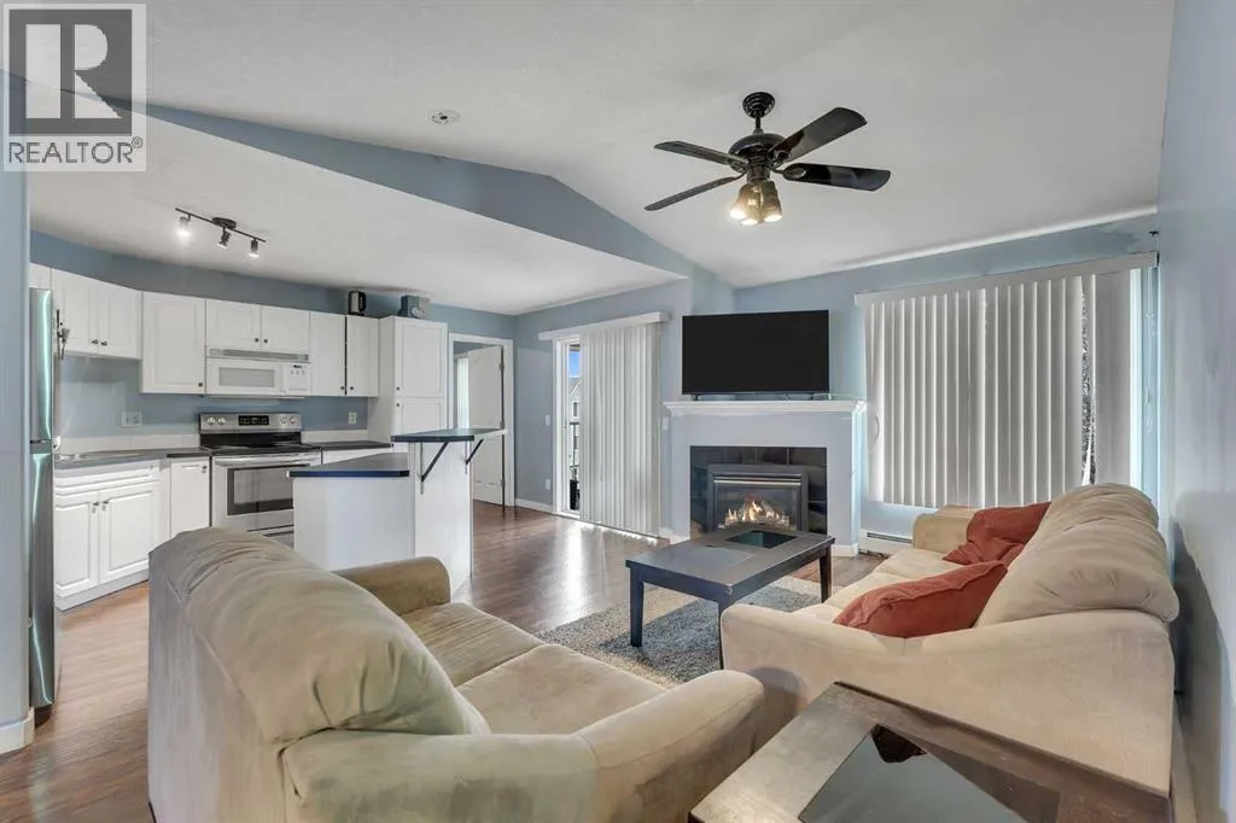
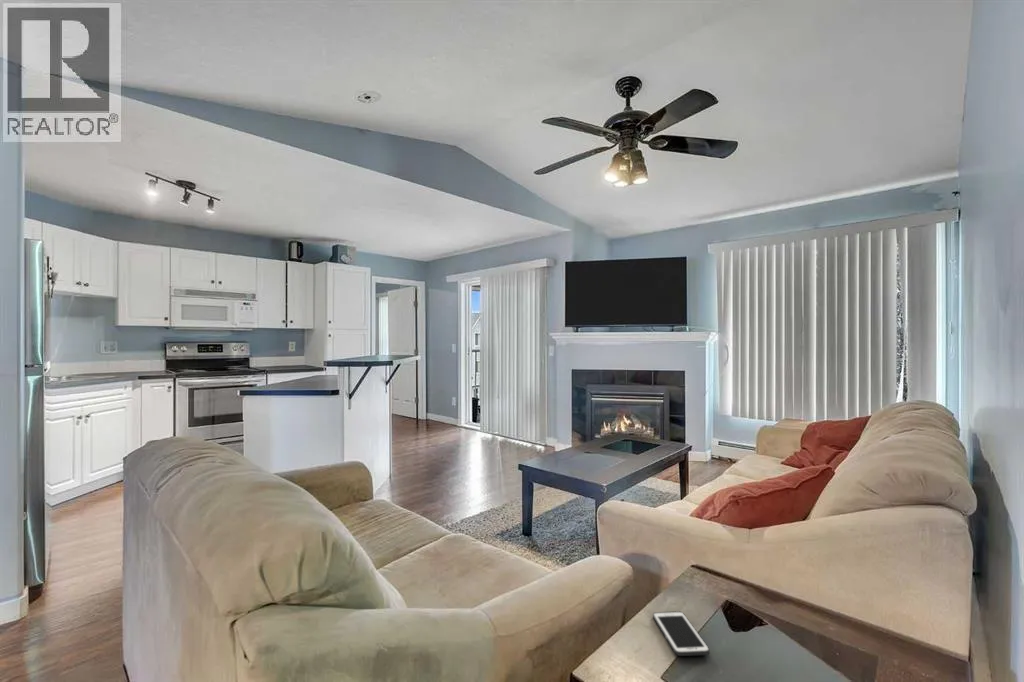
+ cell phone (679, 632)
